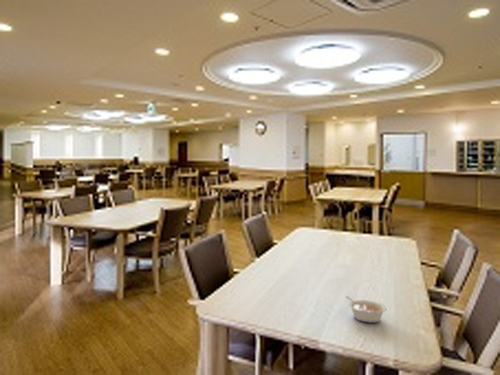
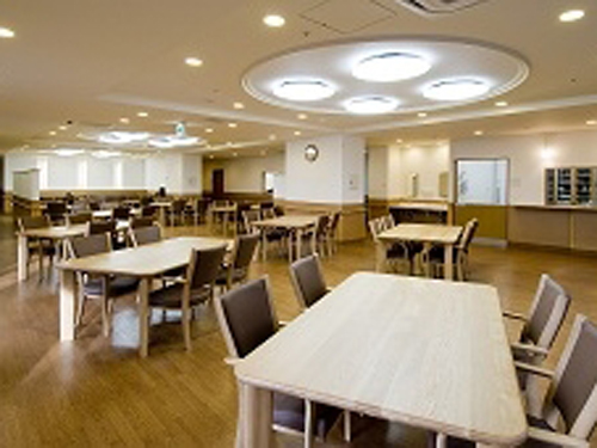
- legume (365, 310)
